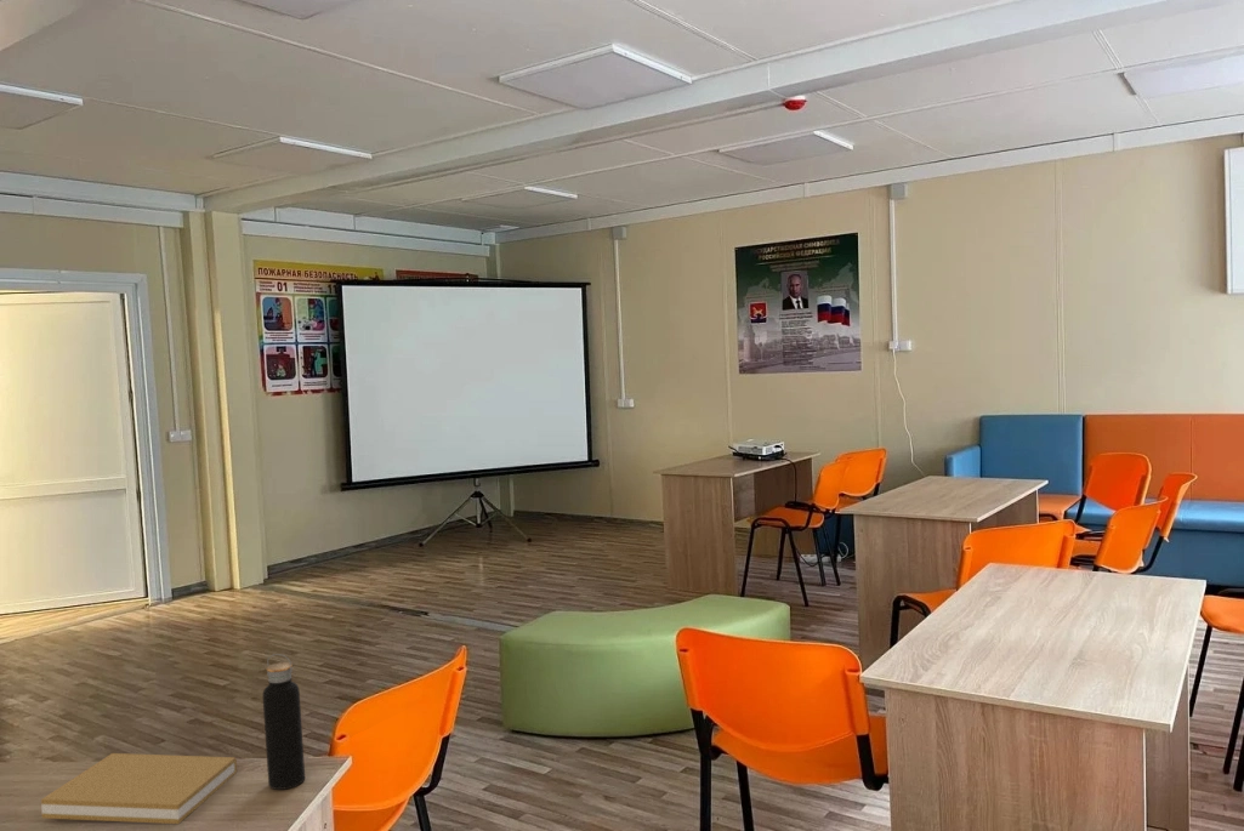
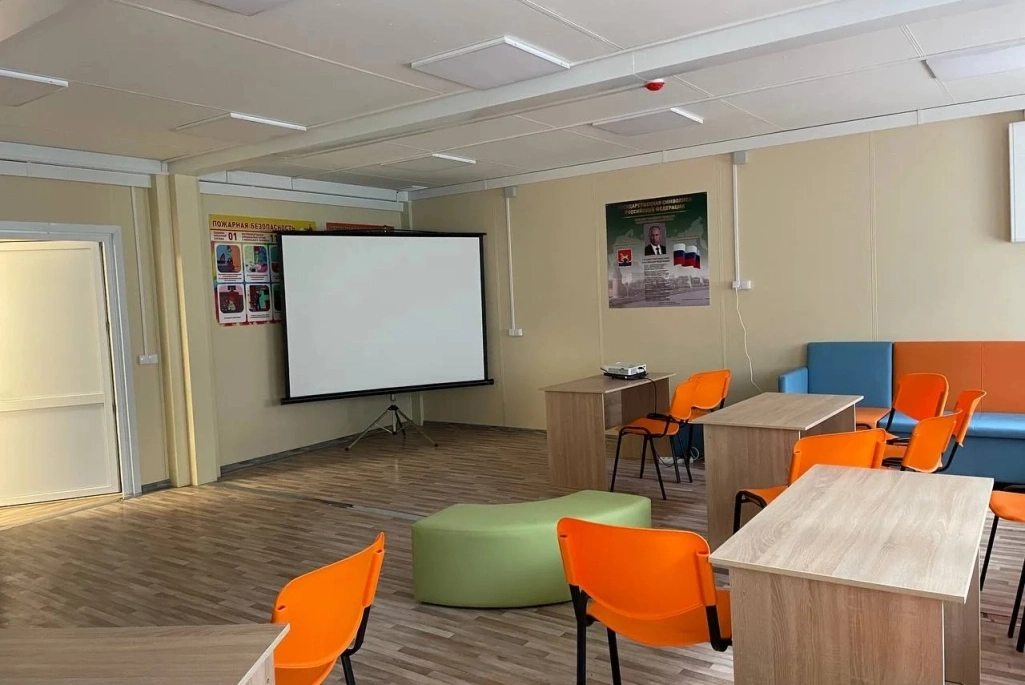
- book (143, 785)
- water bottle (282, 718)
